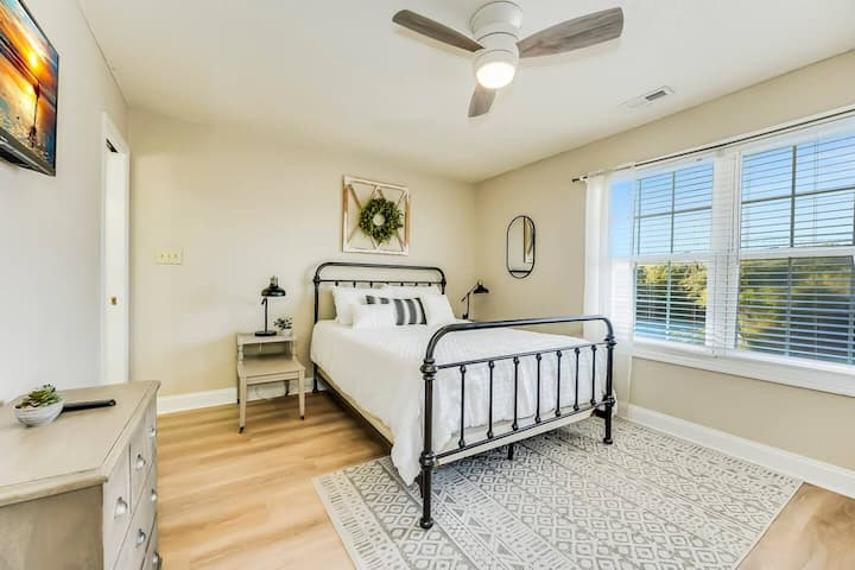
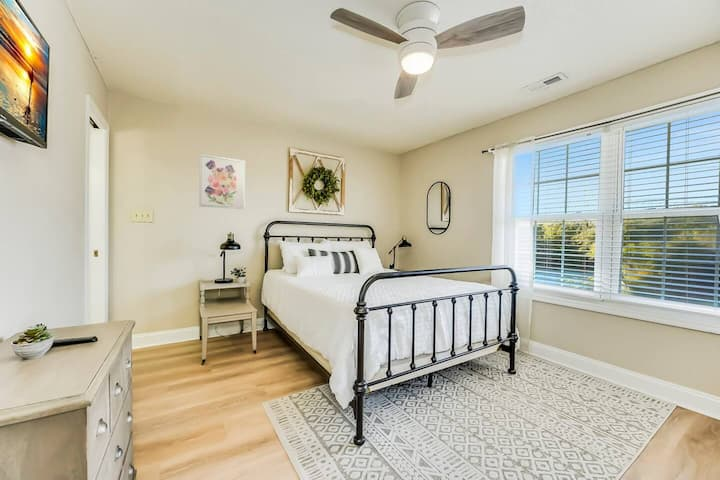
+ wall art (222, 182)
